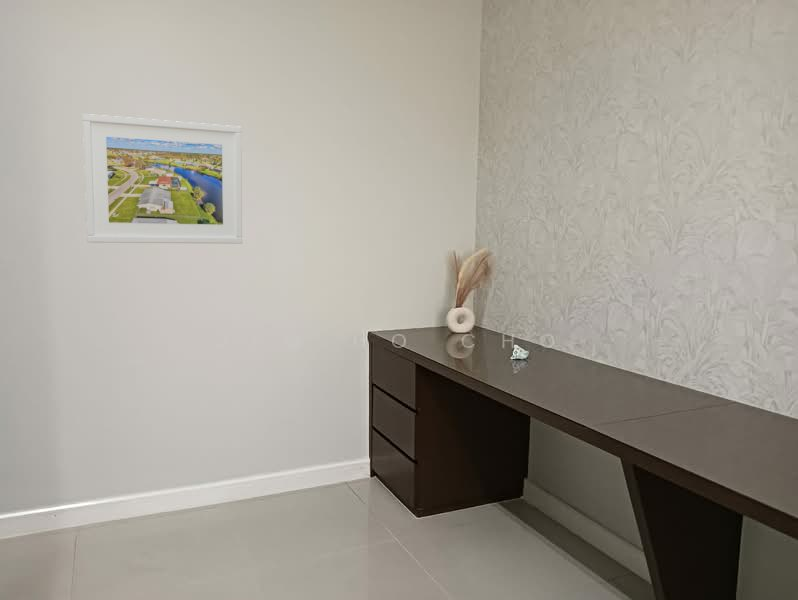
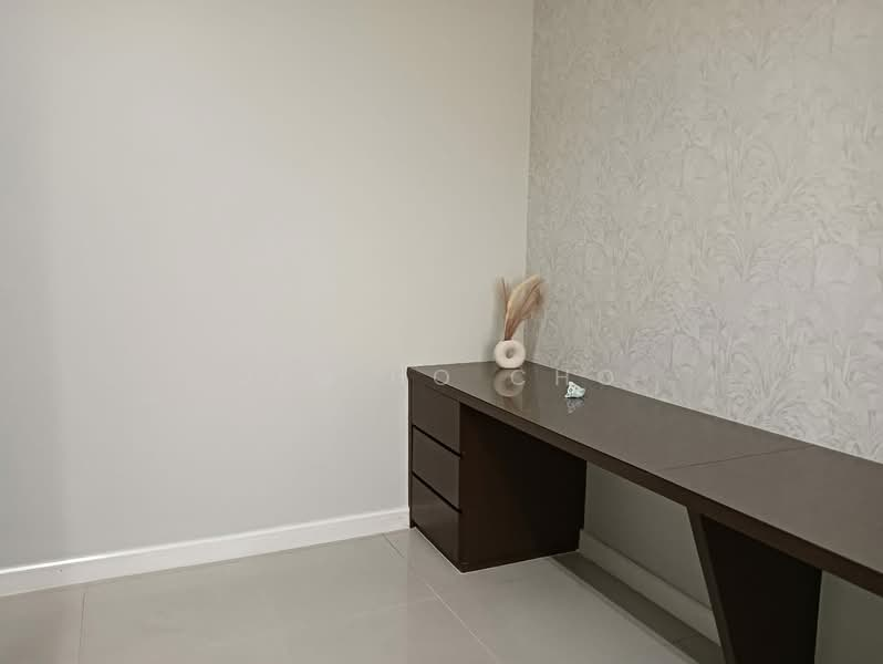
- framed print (166, 182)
